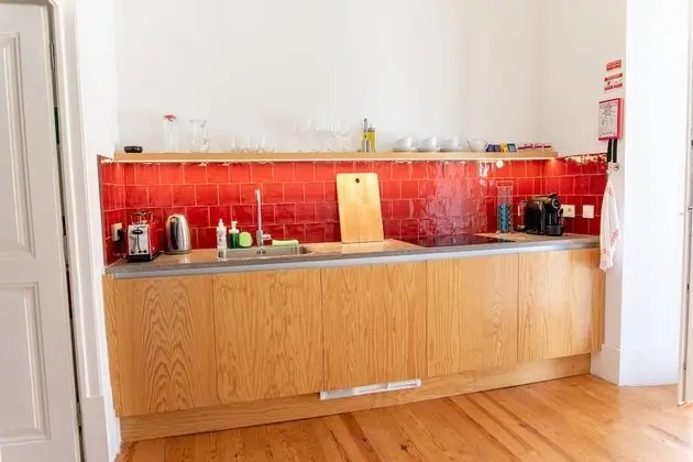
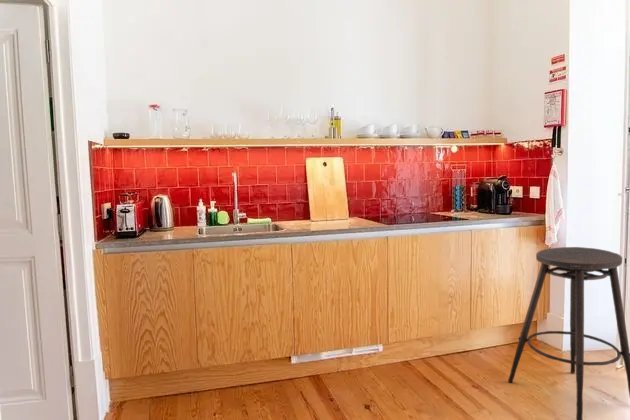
+ stool (570, 322)
